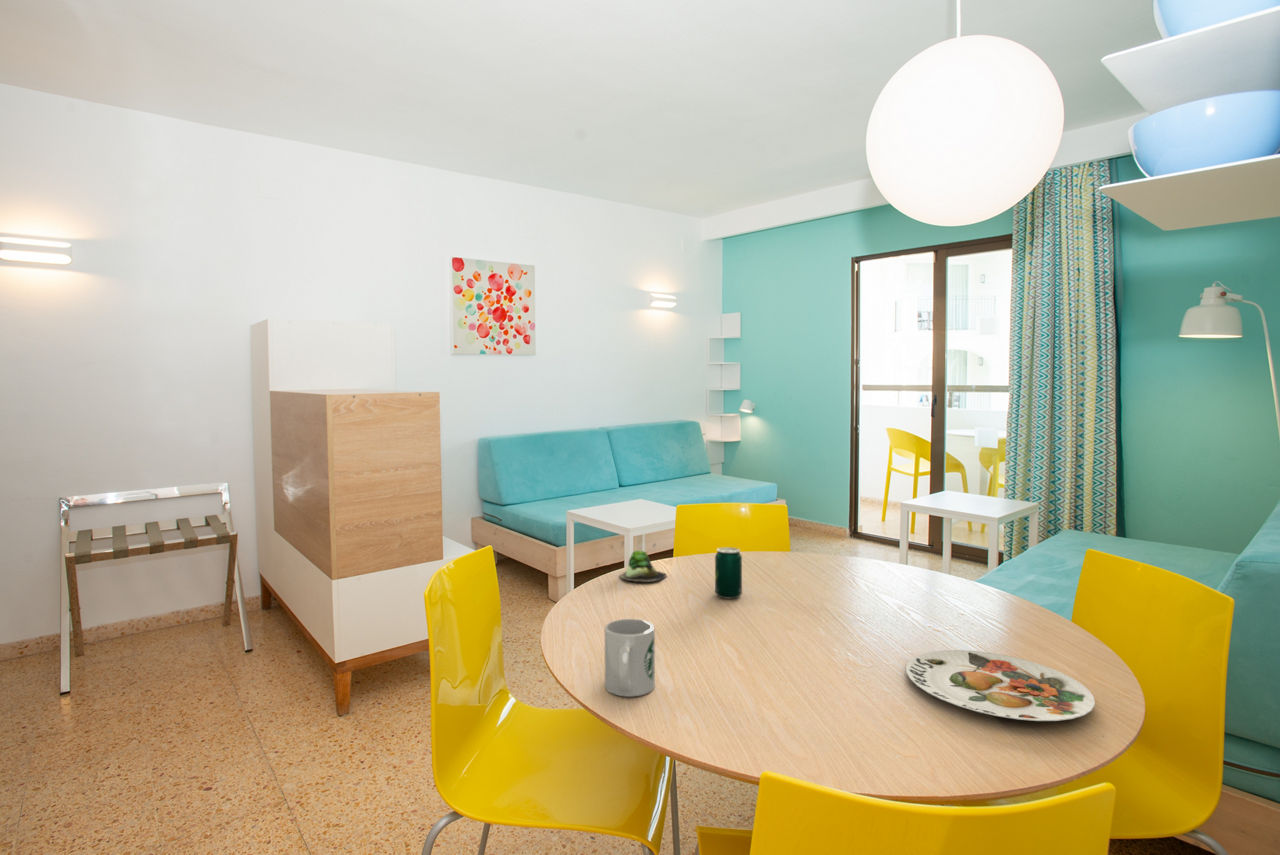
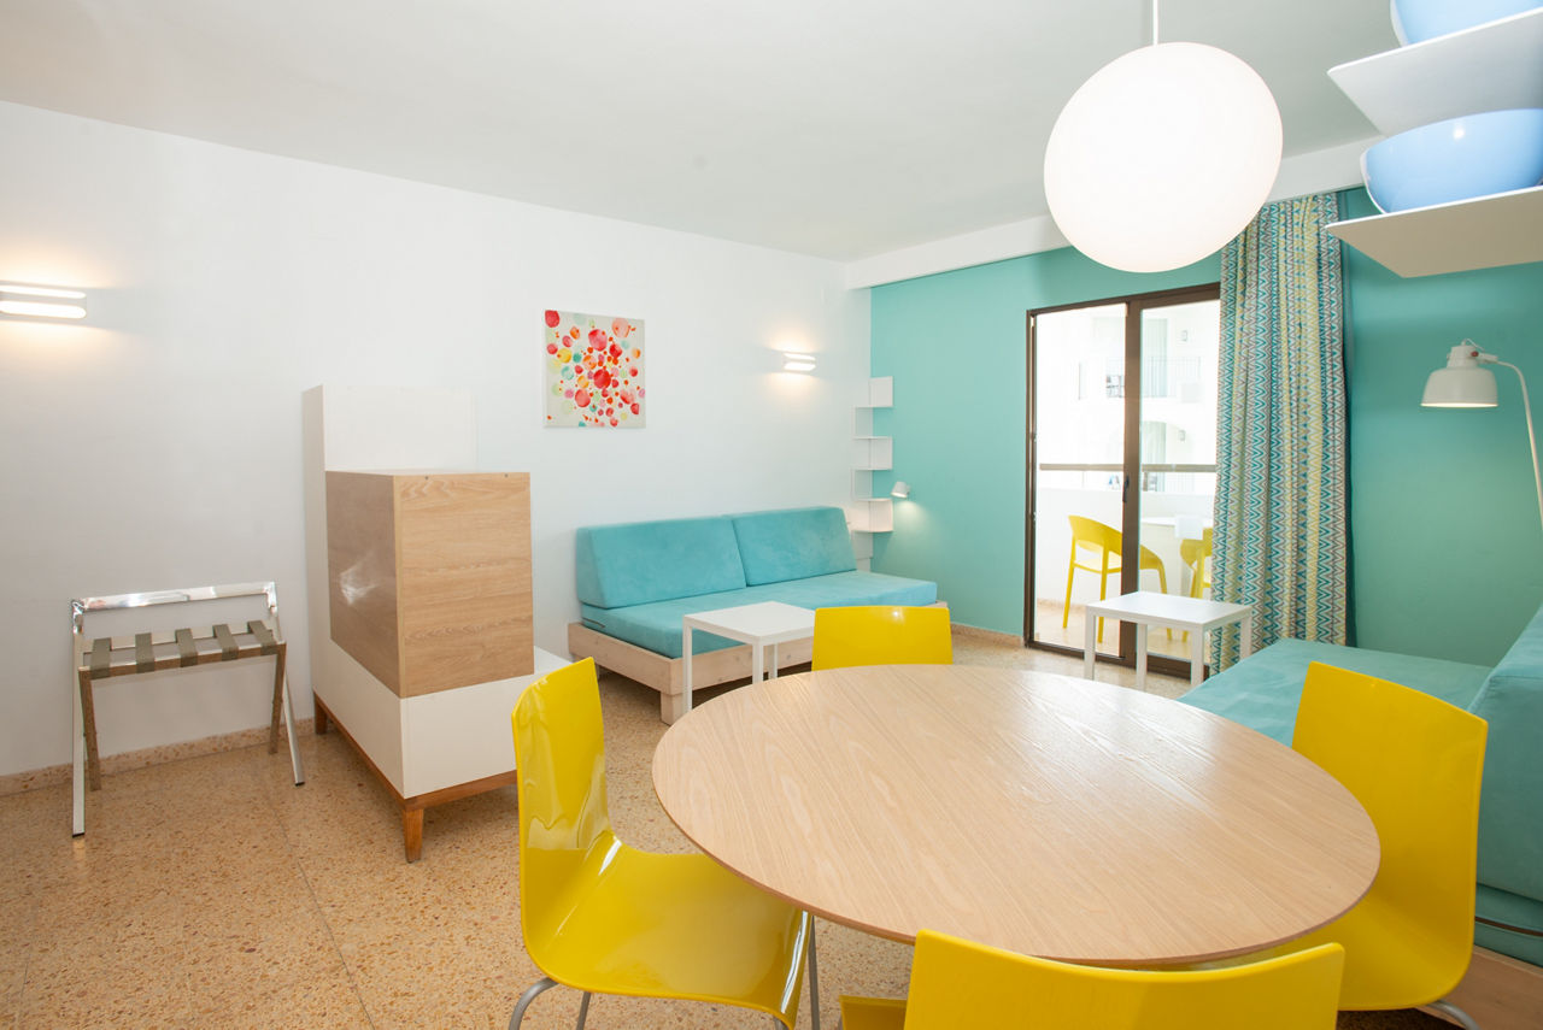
- plate (994, 683)
- succulent plant (642, 564)
- beverage can (728, 572)
- mug (628, 660)
